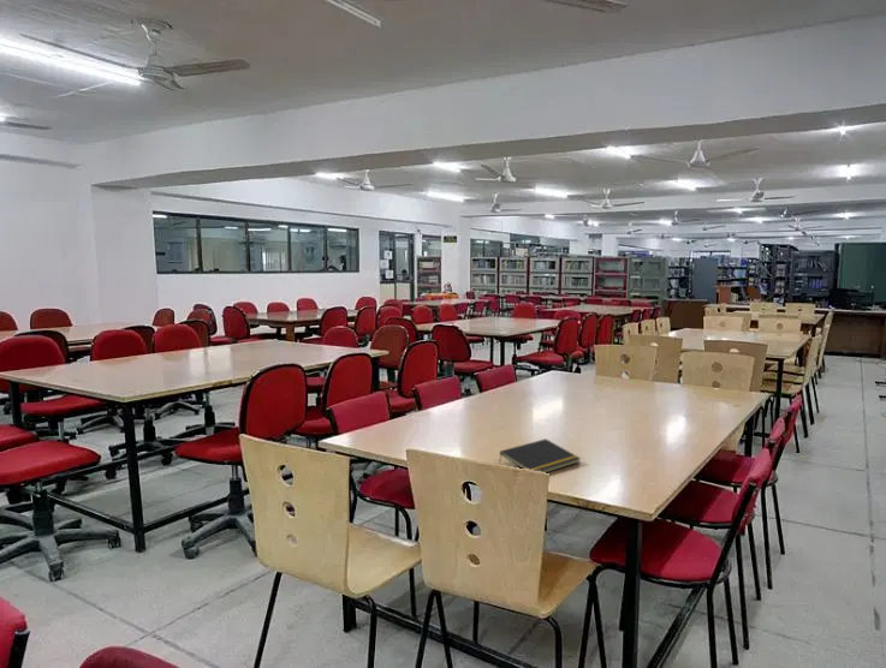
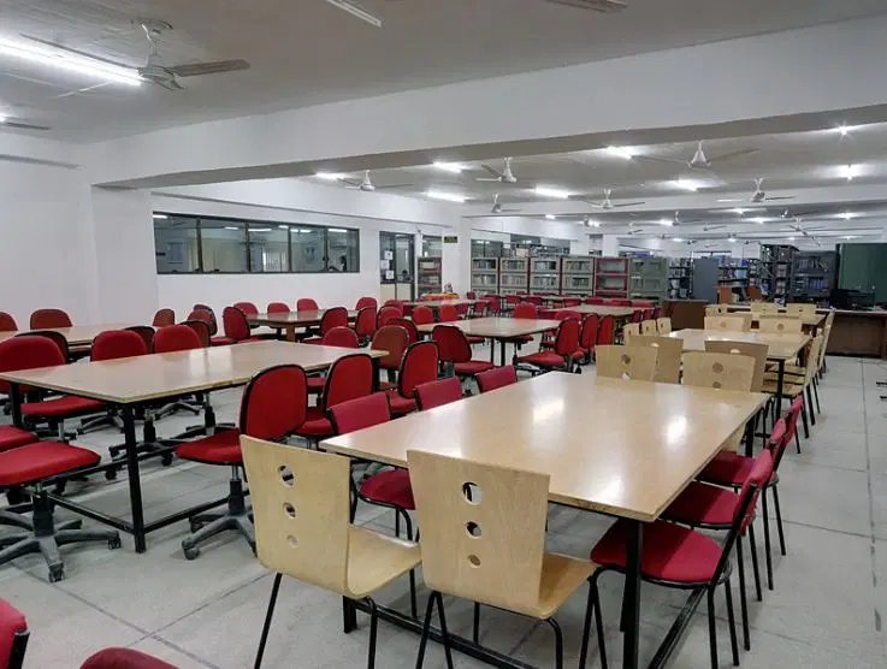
- notepad (540, 455)
